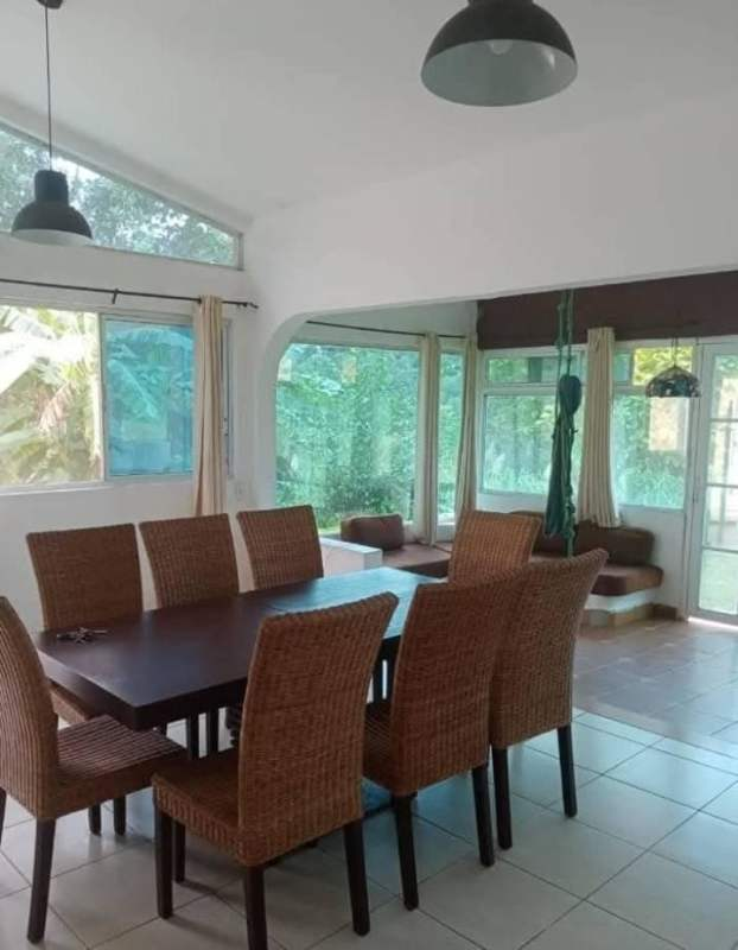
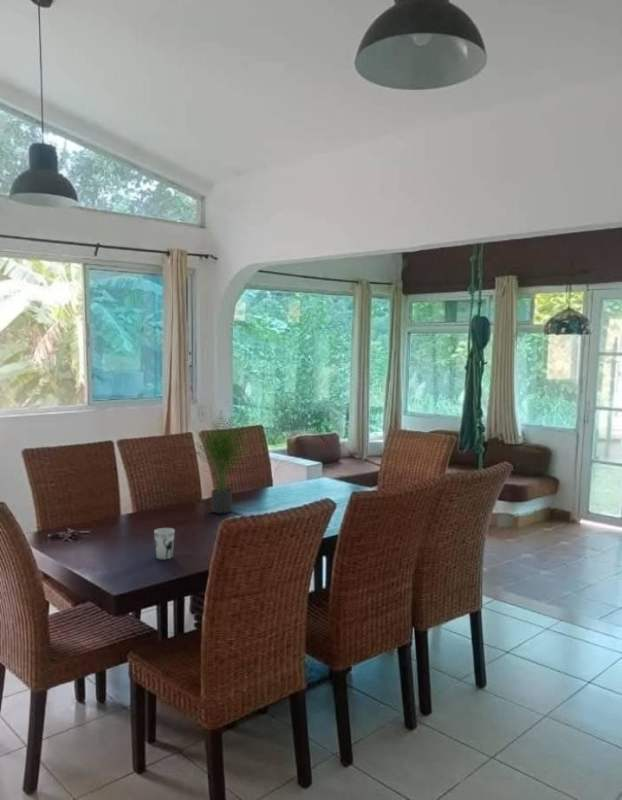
+ potted plant (216, 459)
+ cup (164, 543)
